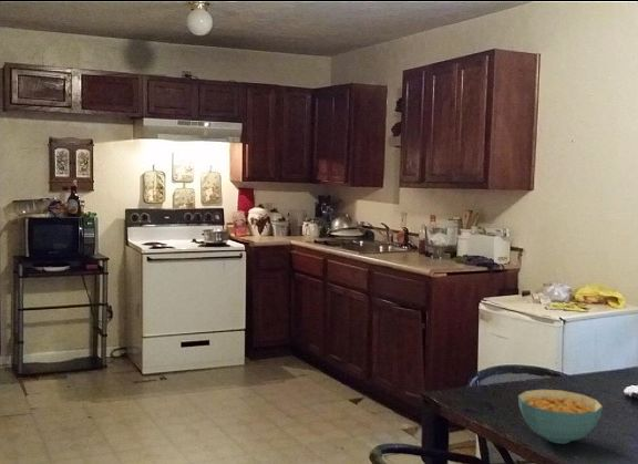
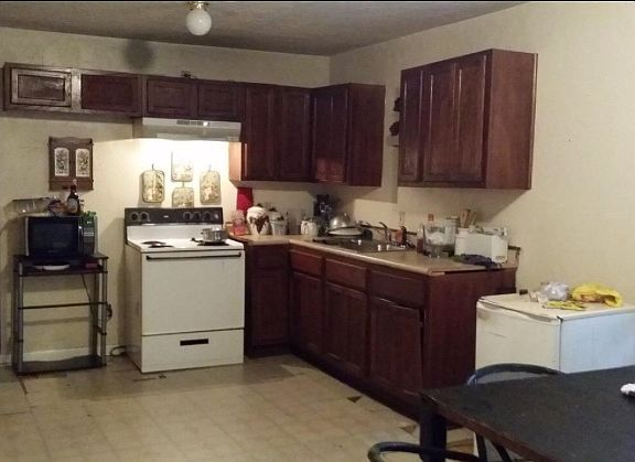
- cereal bowl (558, 420)
